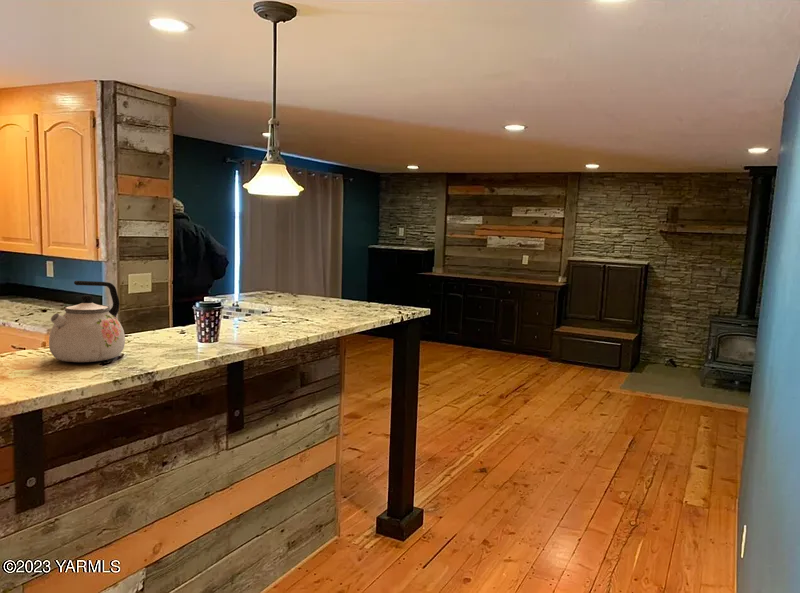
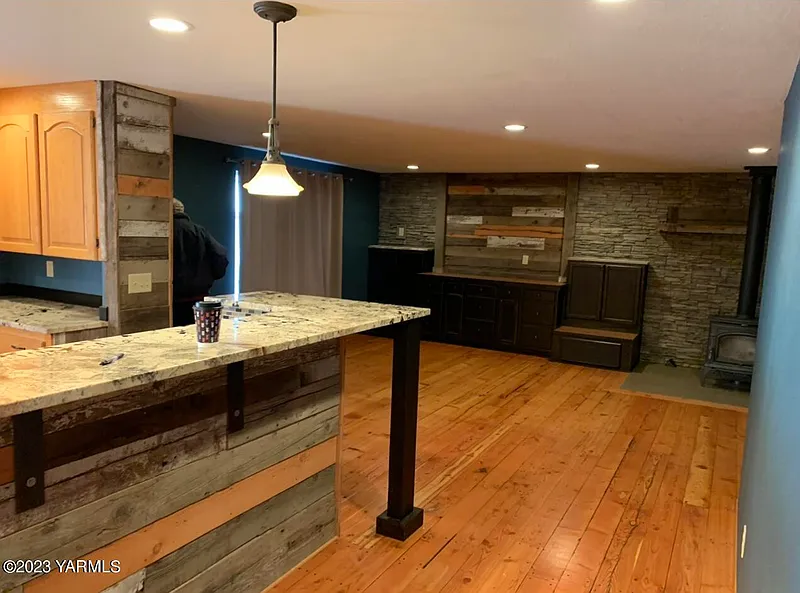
- kettle (86, 319)
